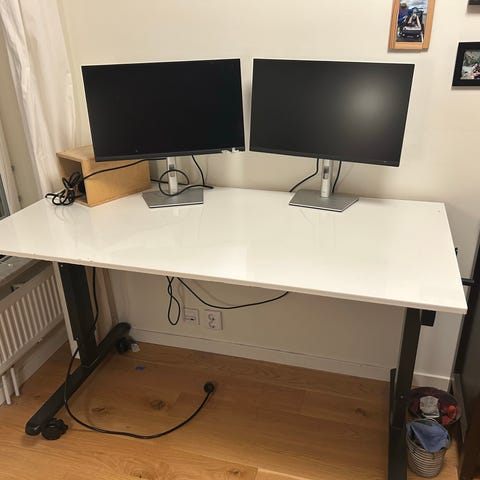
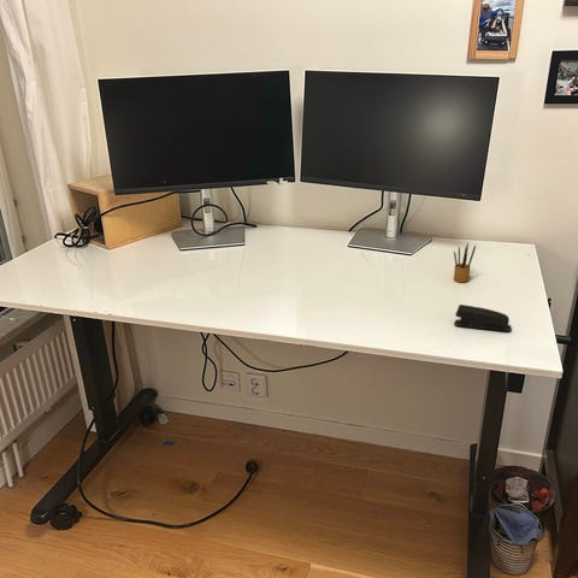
+ pencil box (462, 263)
+ stapler (483, 317)
